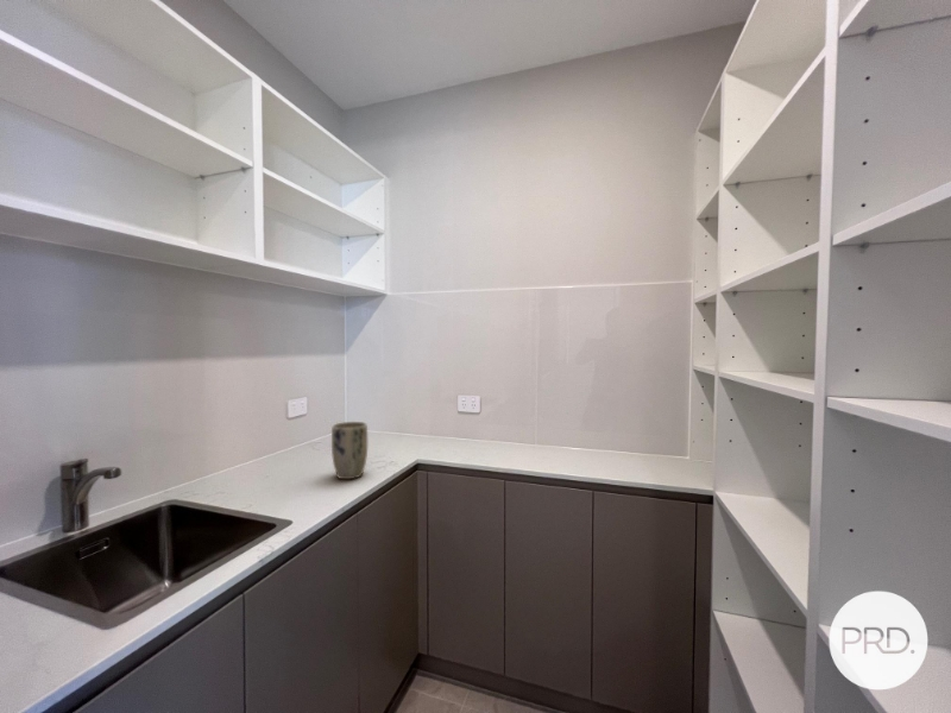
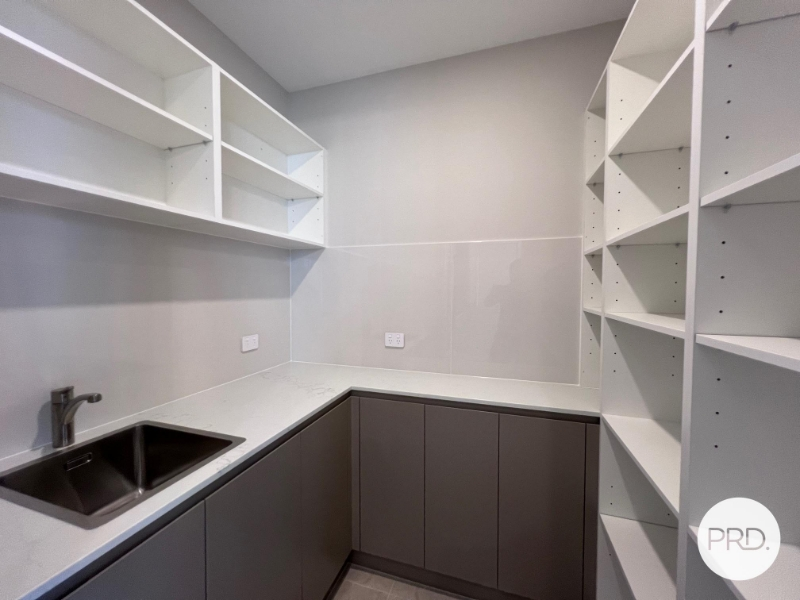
- plant pot (349, 449)
